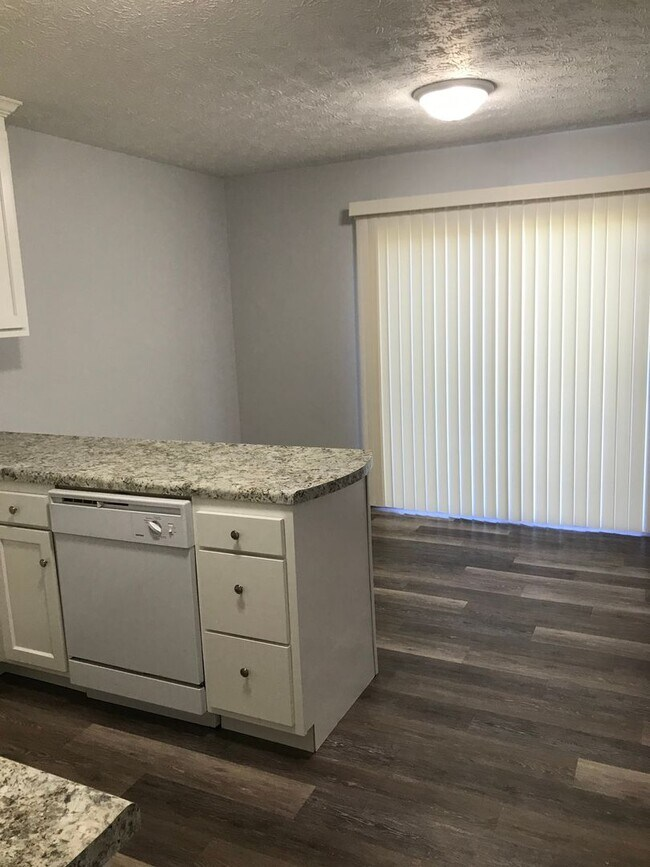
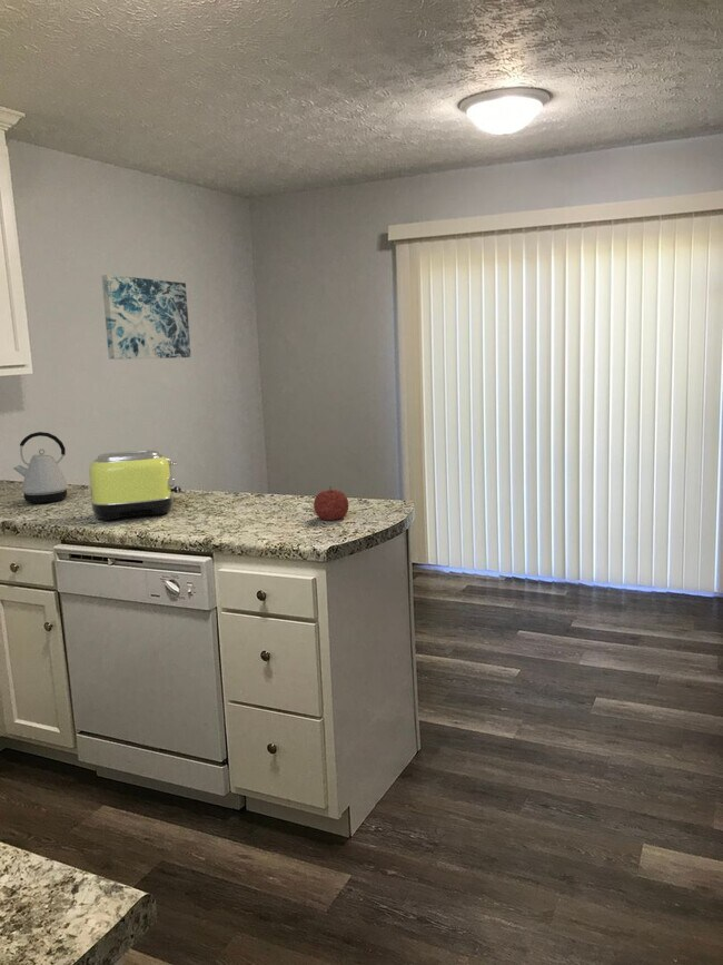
+ fruit (330, 502)
+ toaster (135, 483)
+ kettle (41, 466)
+ wall art (148, 318)
